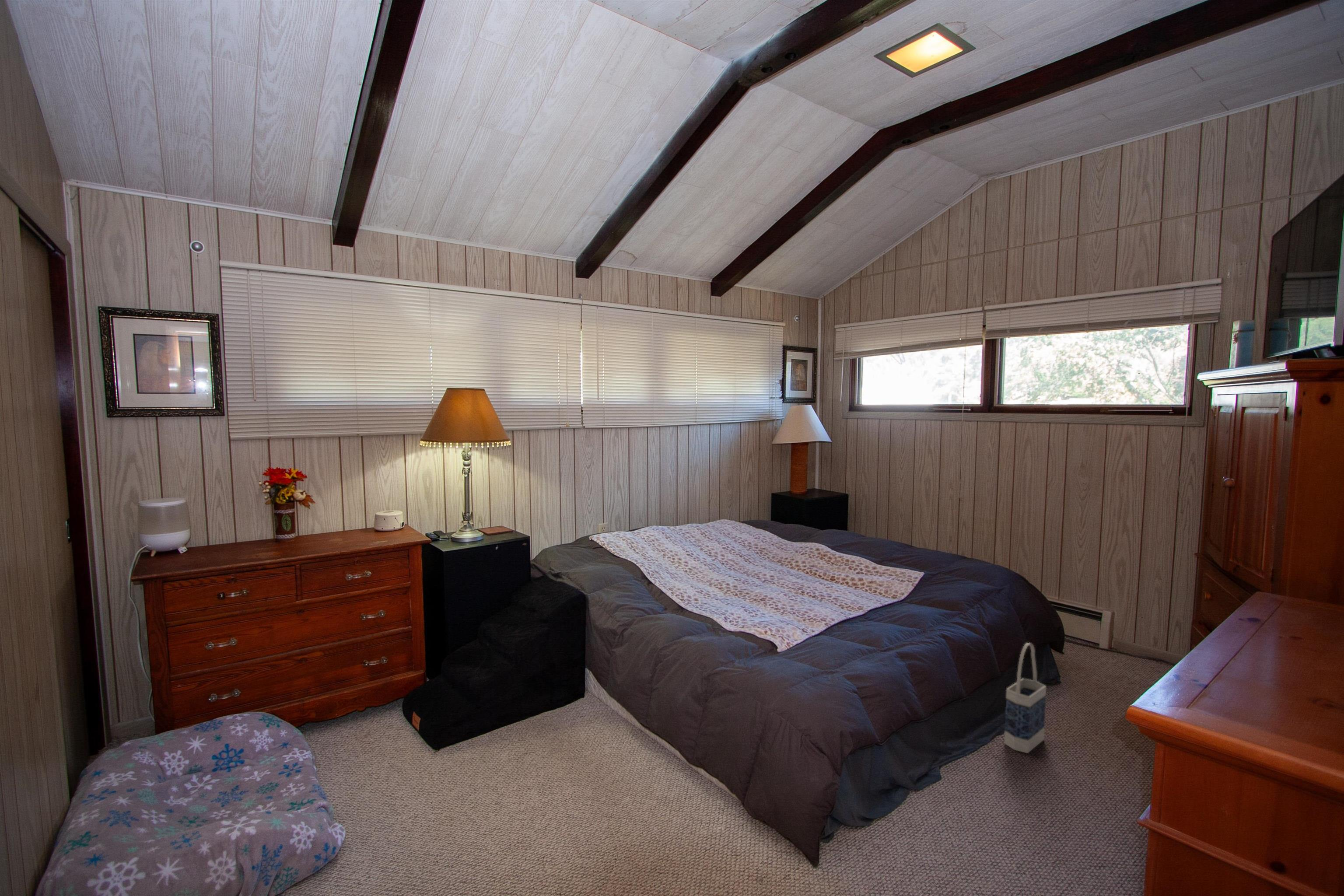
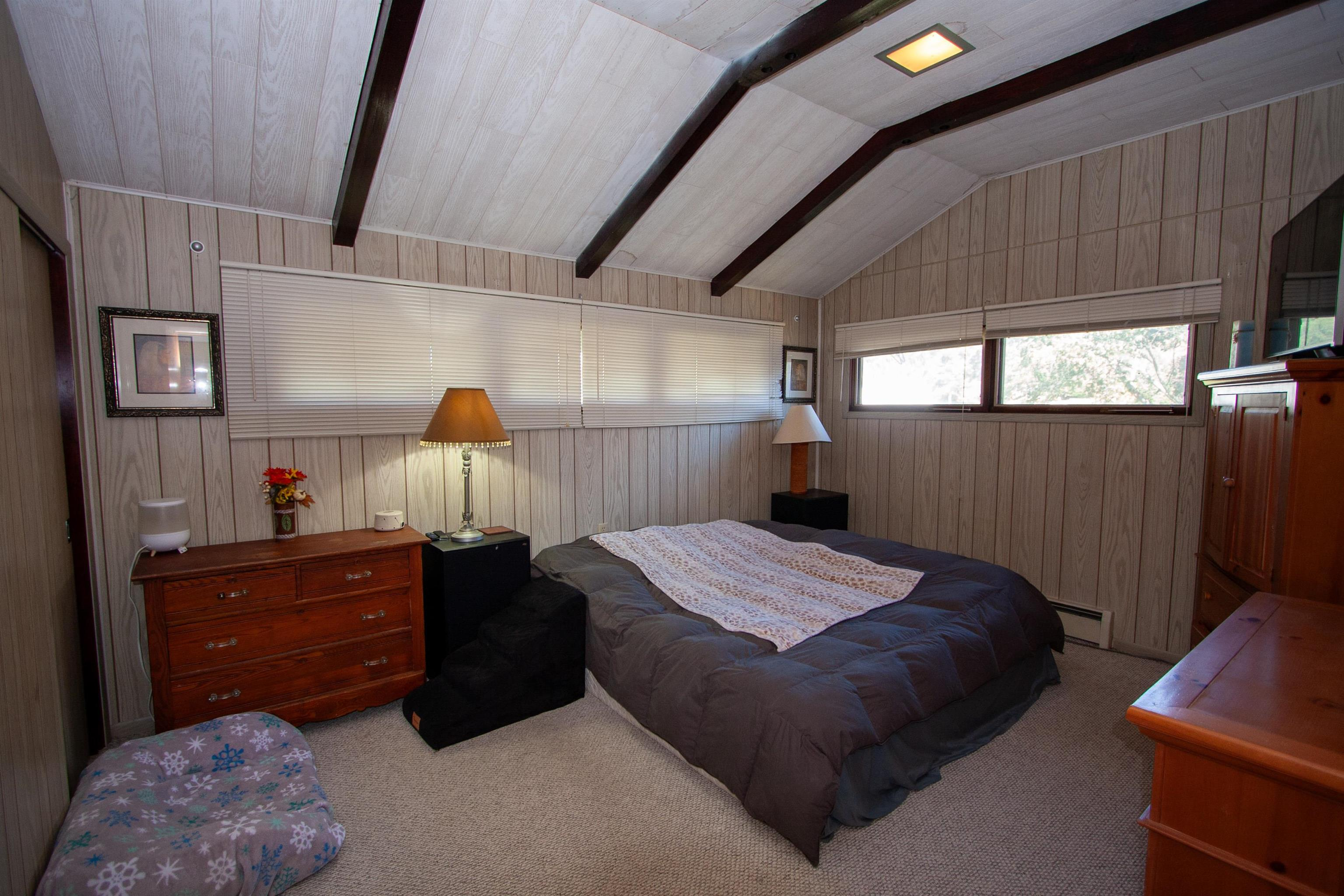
- bag (1026, 693)
